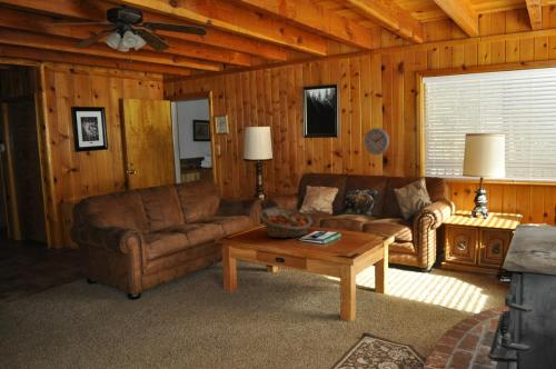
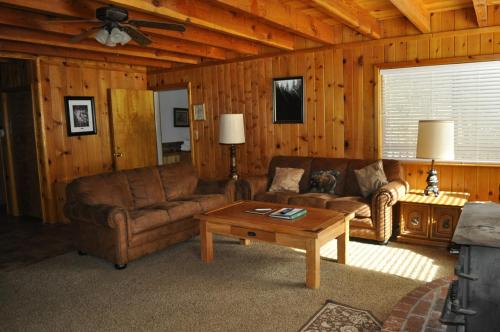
- wall clock (376, 141)
- fruit basket (286, 221)
